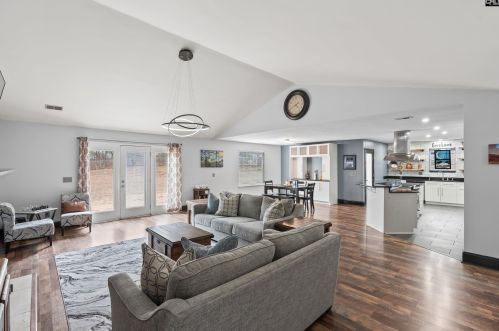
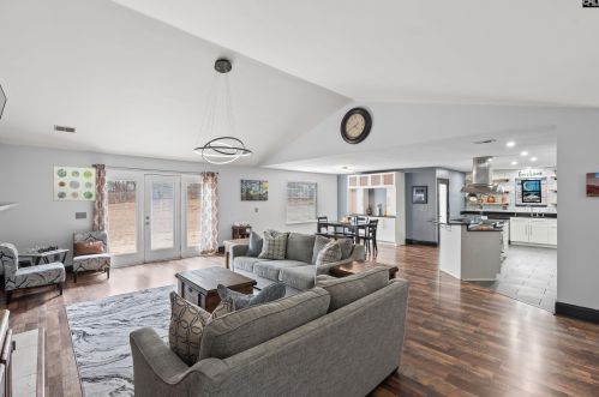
+ wall art (74, 184)
